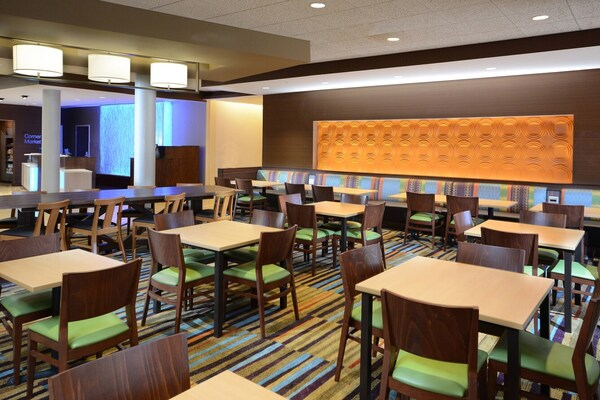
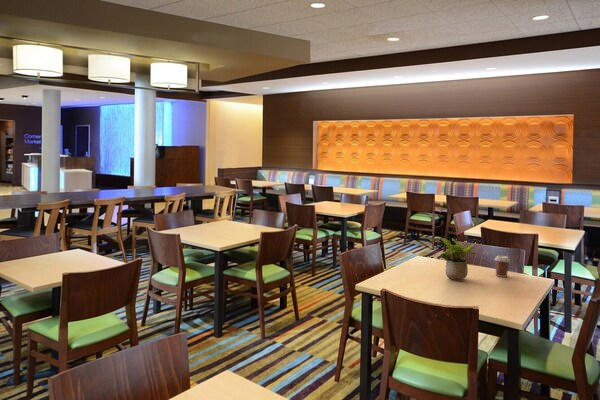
+ potted plant (455, 257)
+ coffee cup (501, 266)
